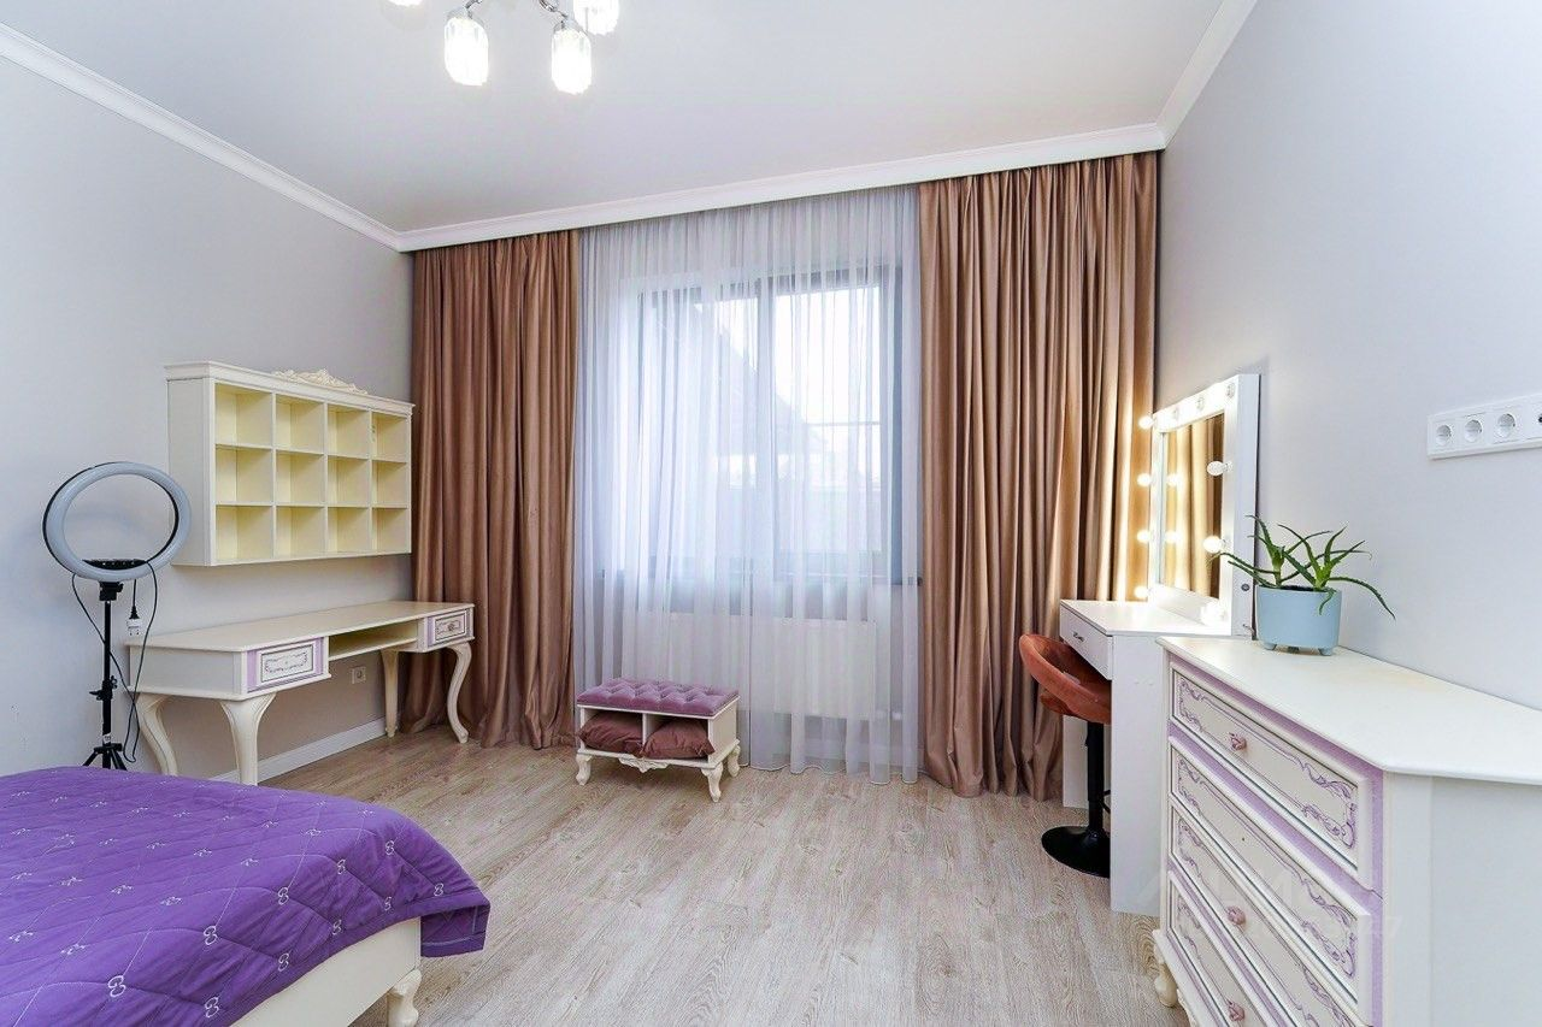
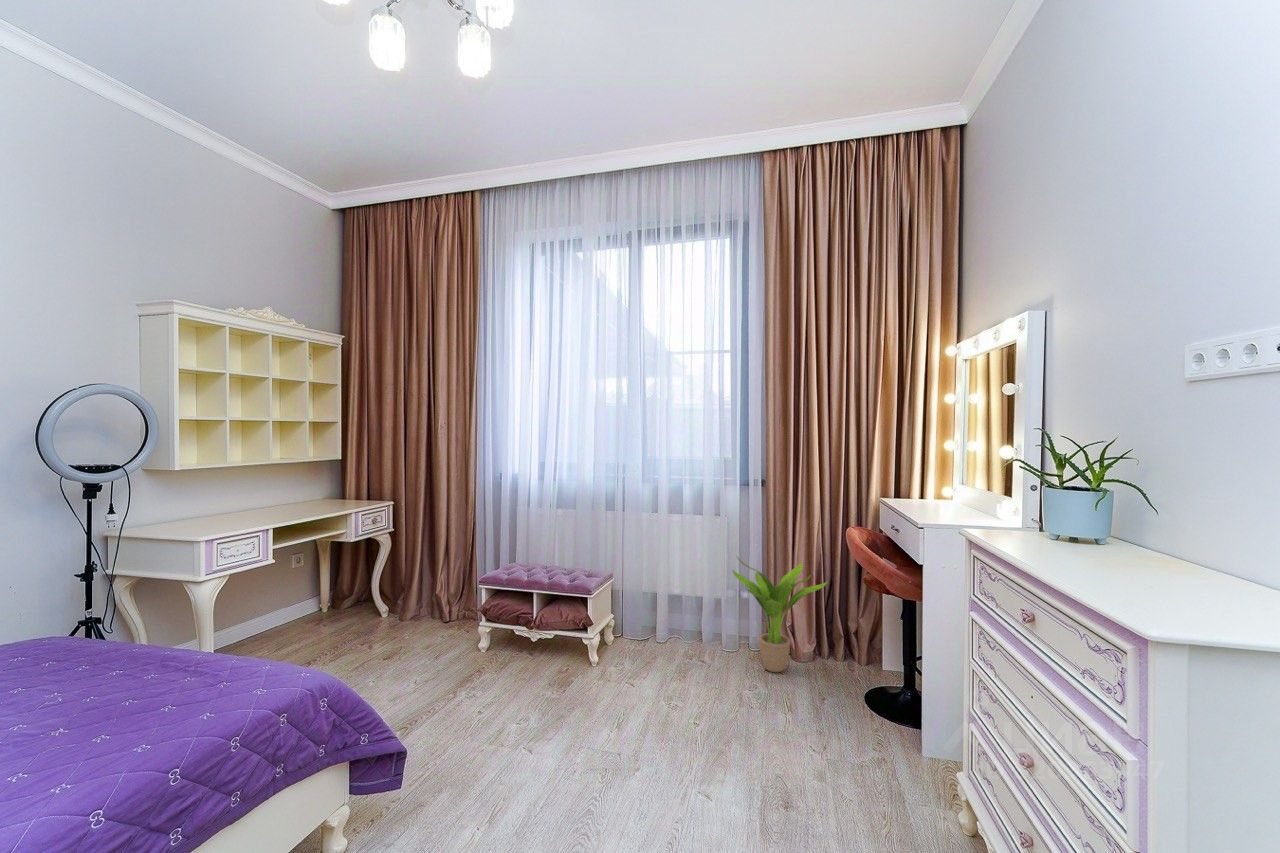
+ potted plant (777, 613)
